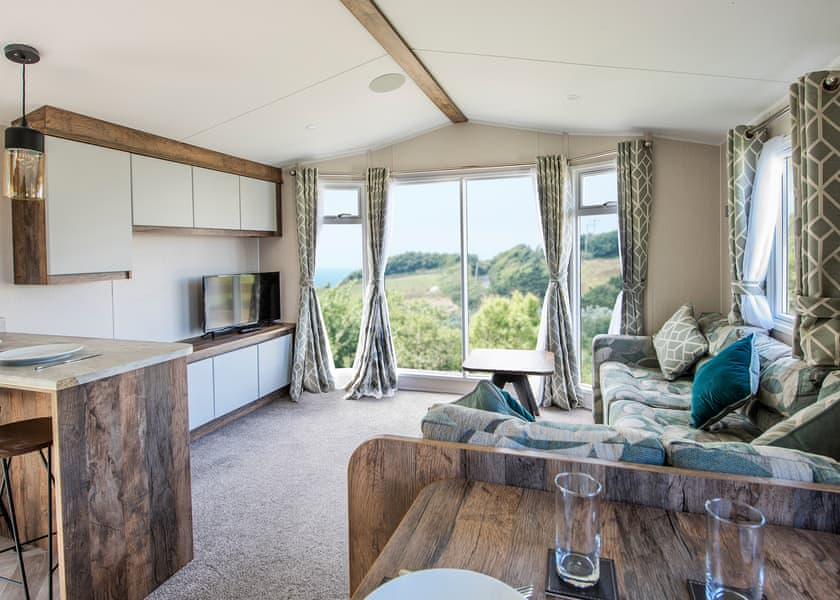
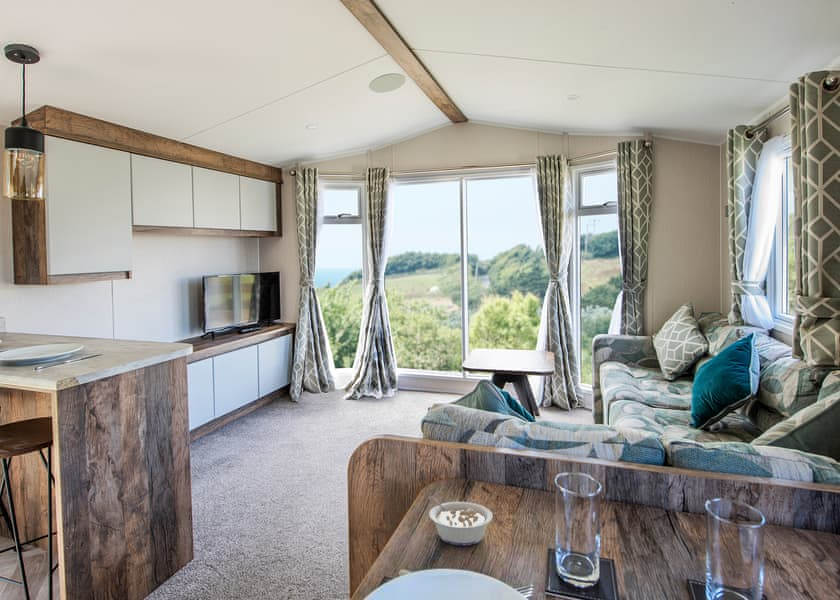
+ legume (458, 522)
